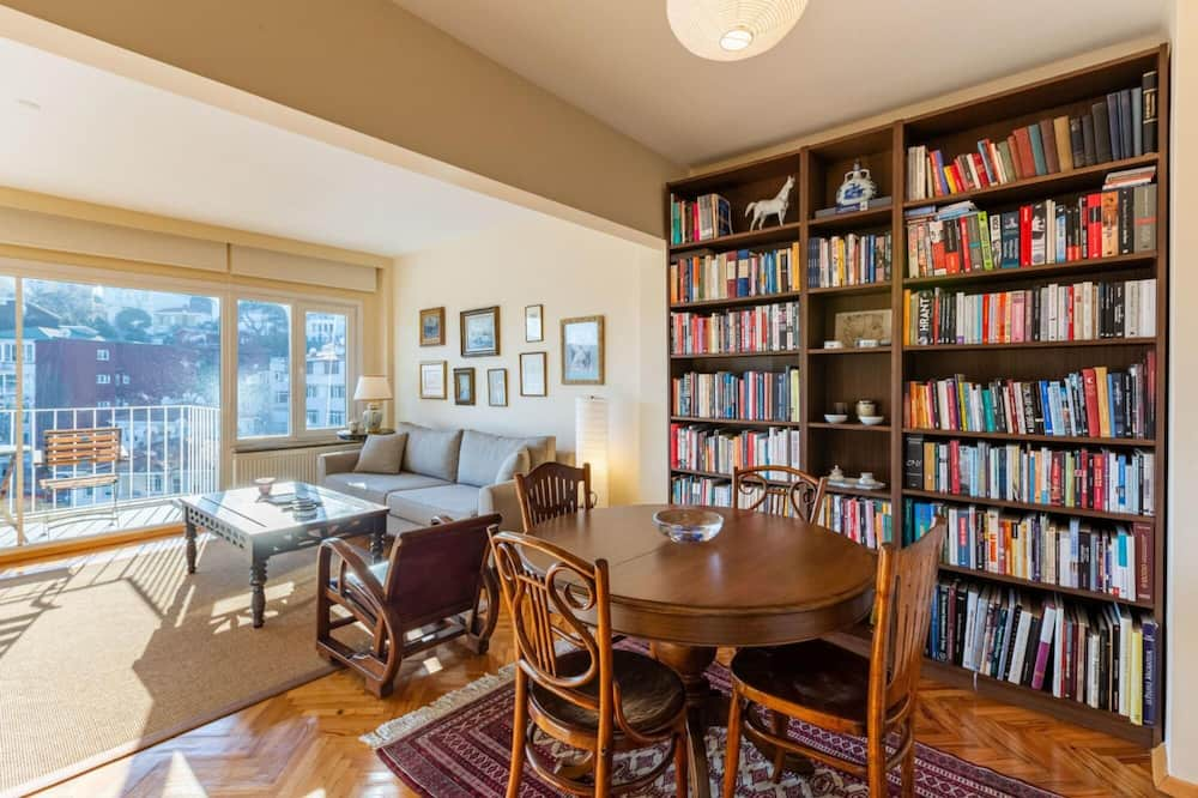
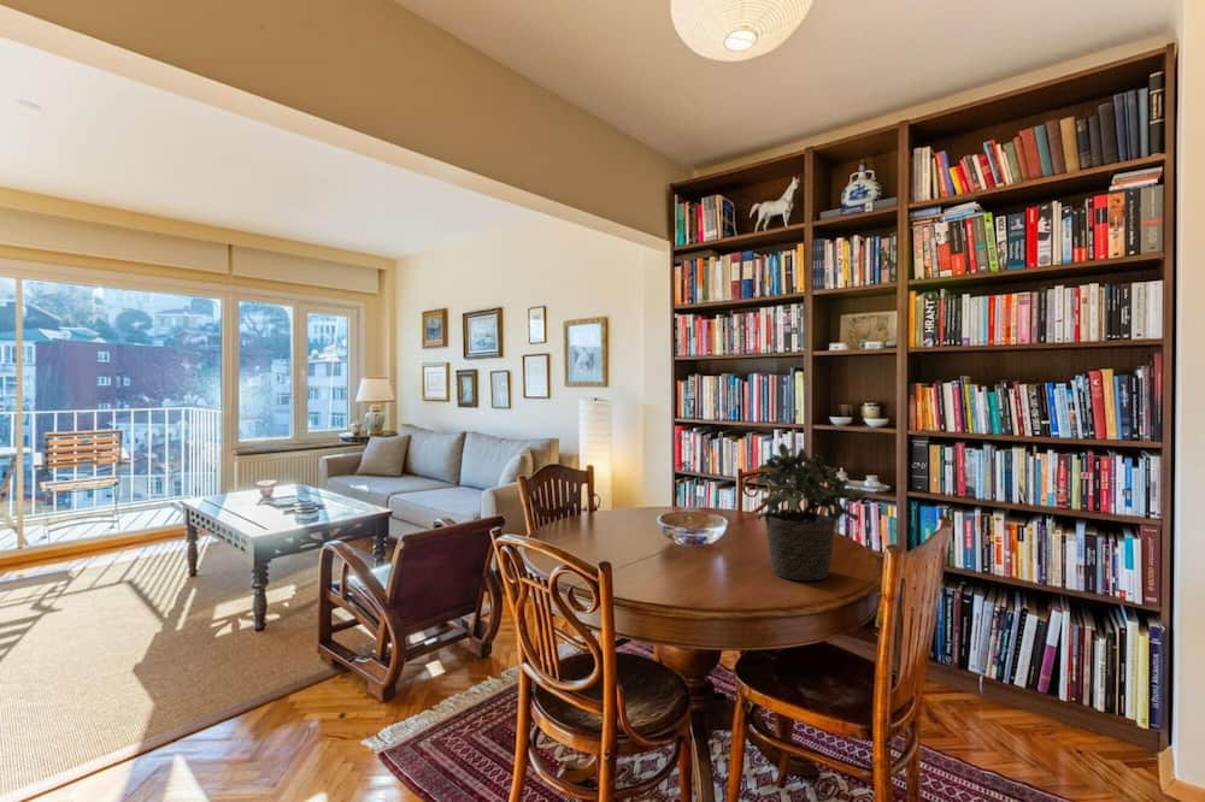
+ potted plant (795, 507)
